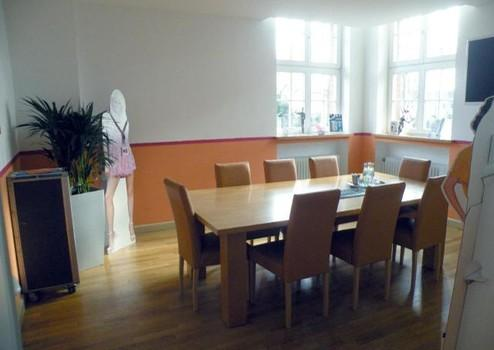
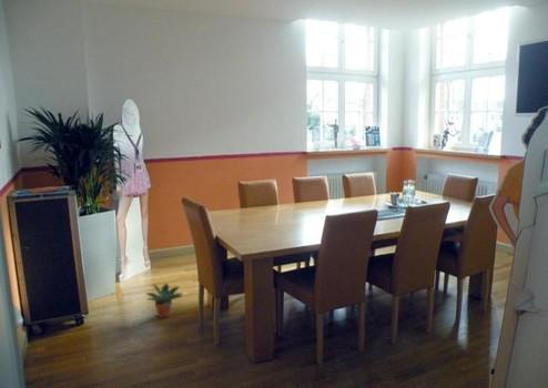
+ potted plant (163, 299)
